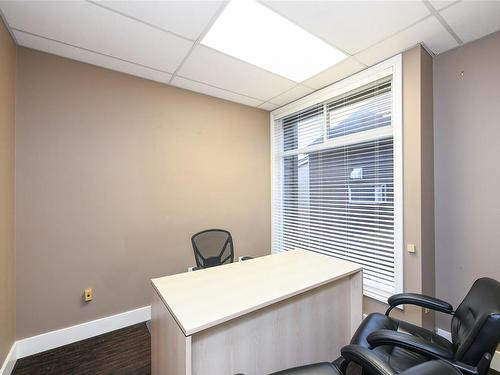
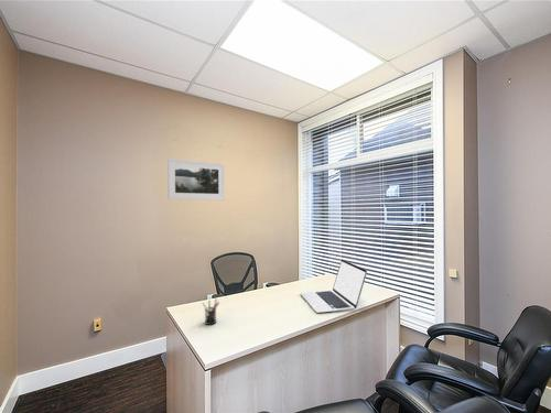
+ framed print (197, 181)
+ laptop (334, 283)
+ pen holder (210, 311)
